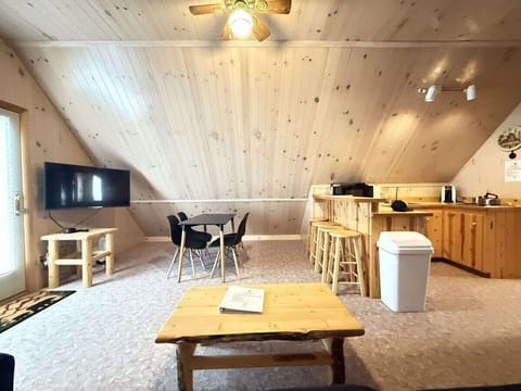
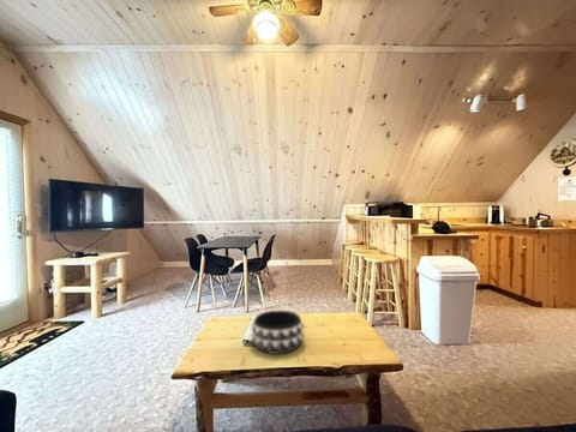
+ decorative bowl (277, 330)
